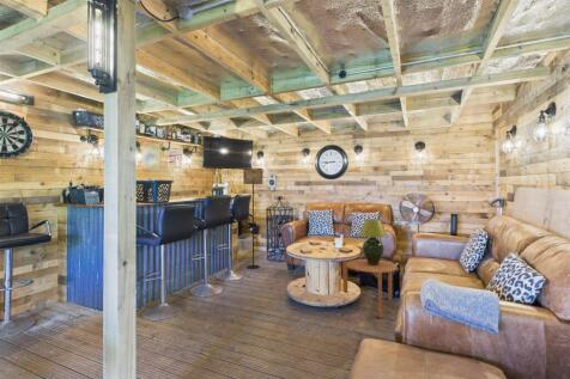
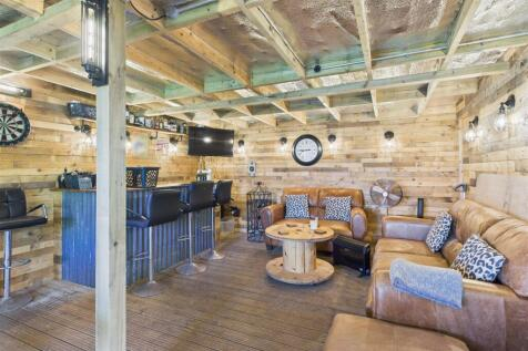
- floor lamp (253, 218)
- table lamp (372, 242)
- side table (378, 283)
